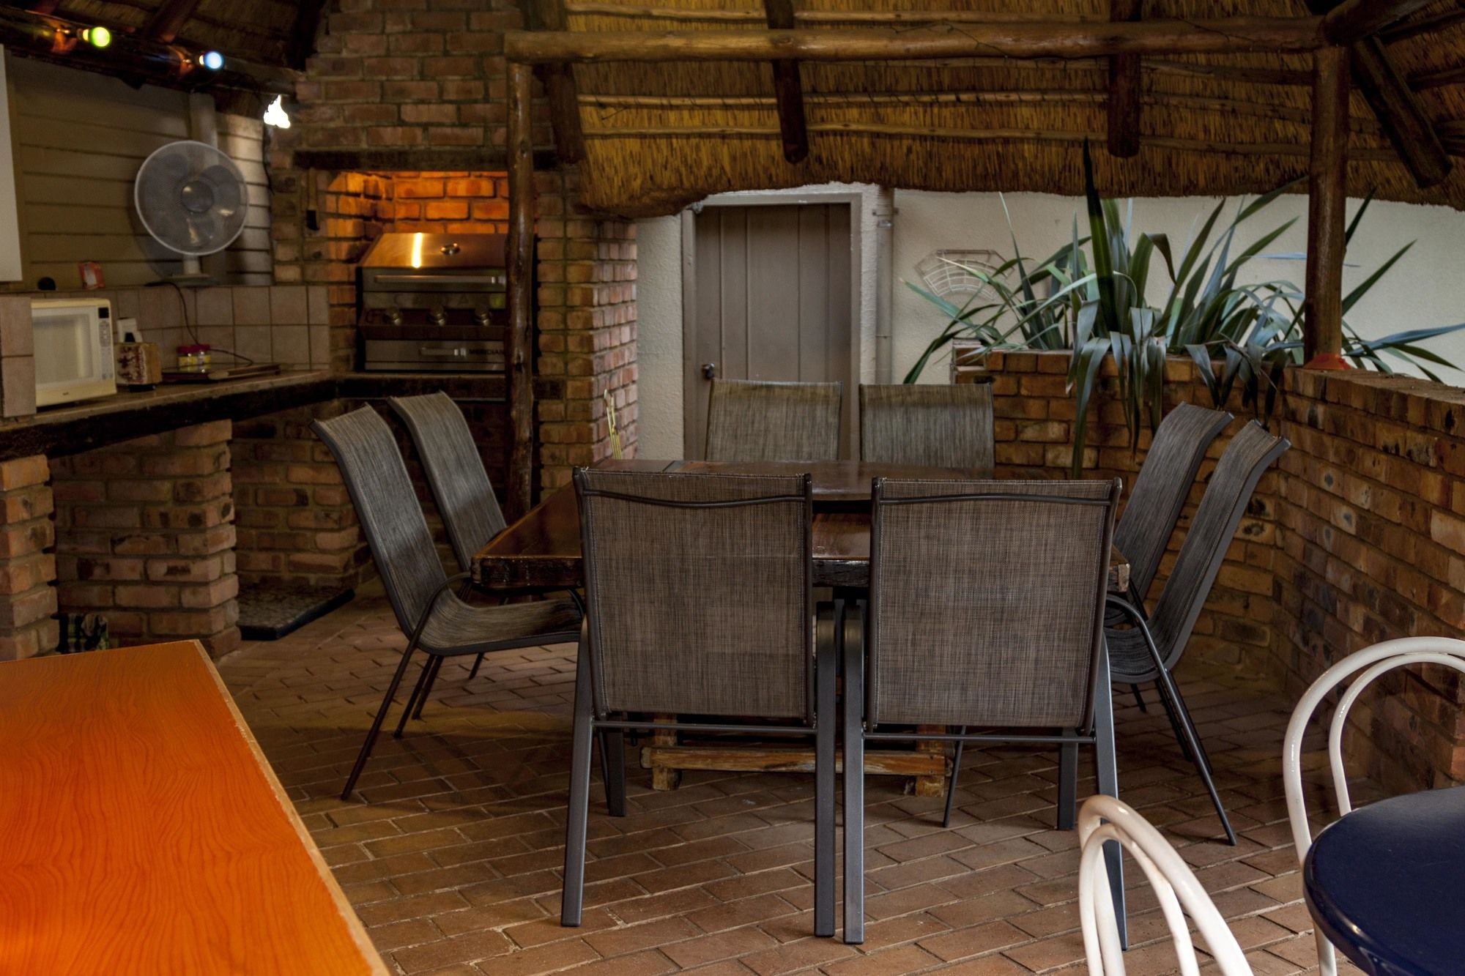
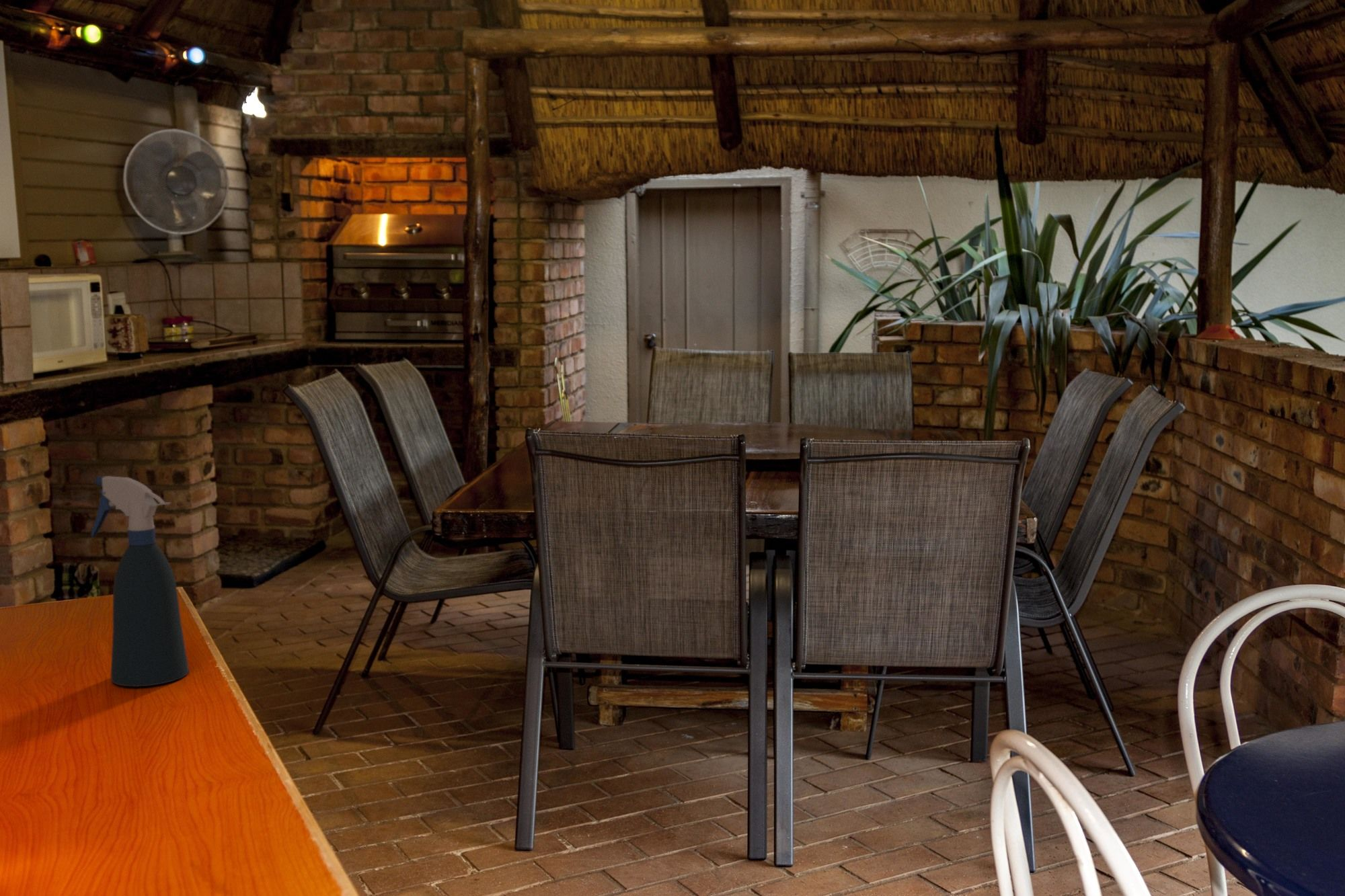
+ spray bottle (138, 577)
